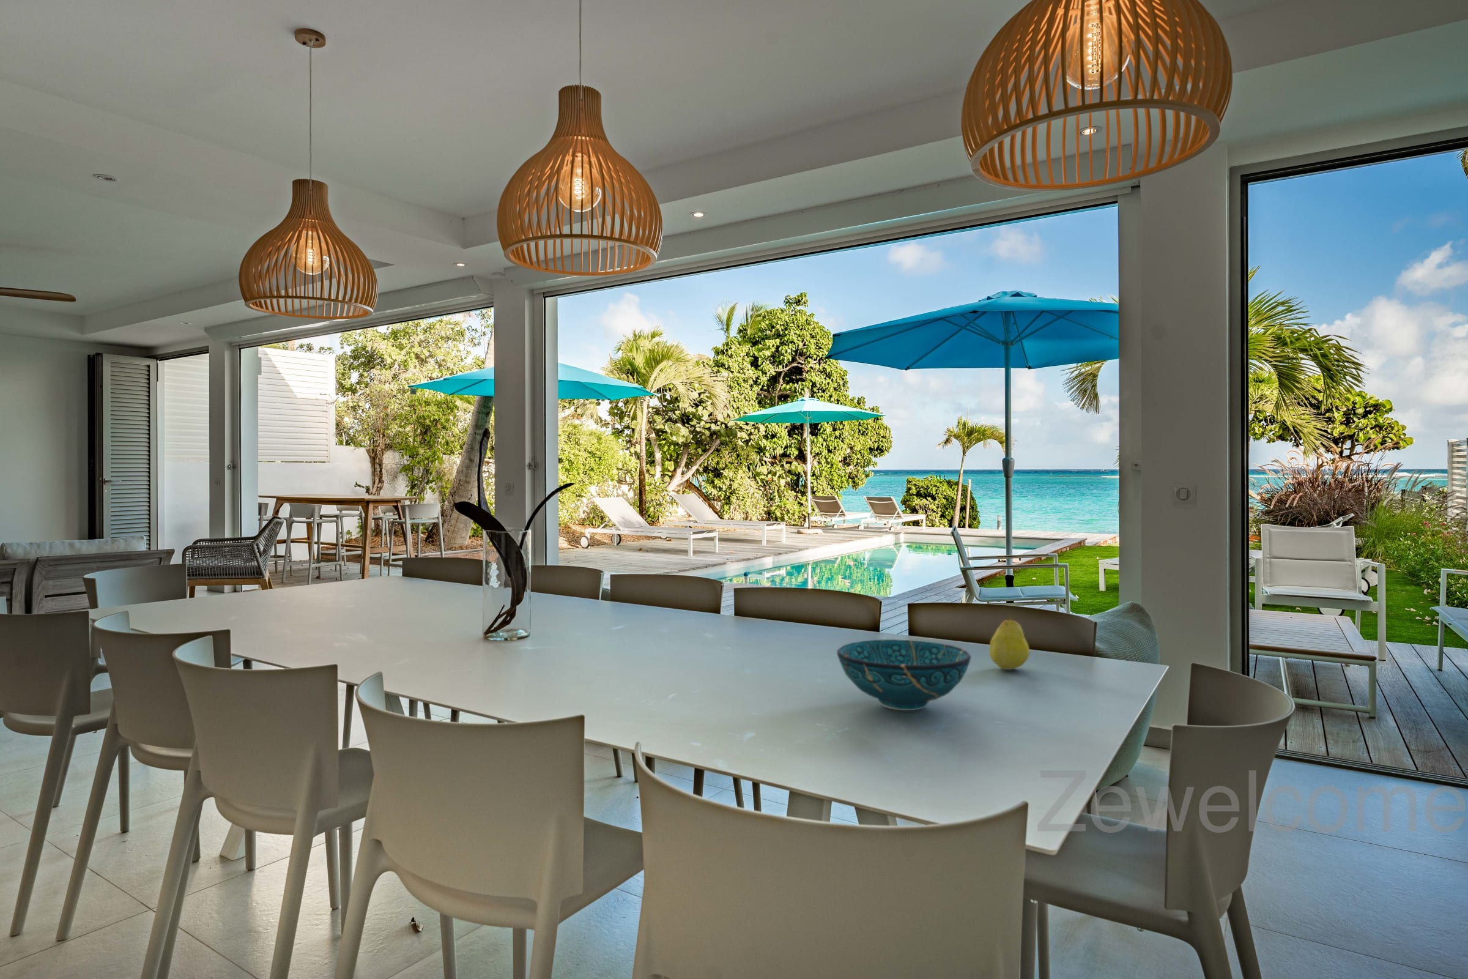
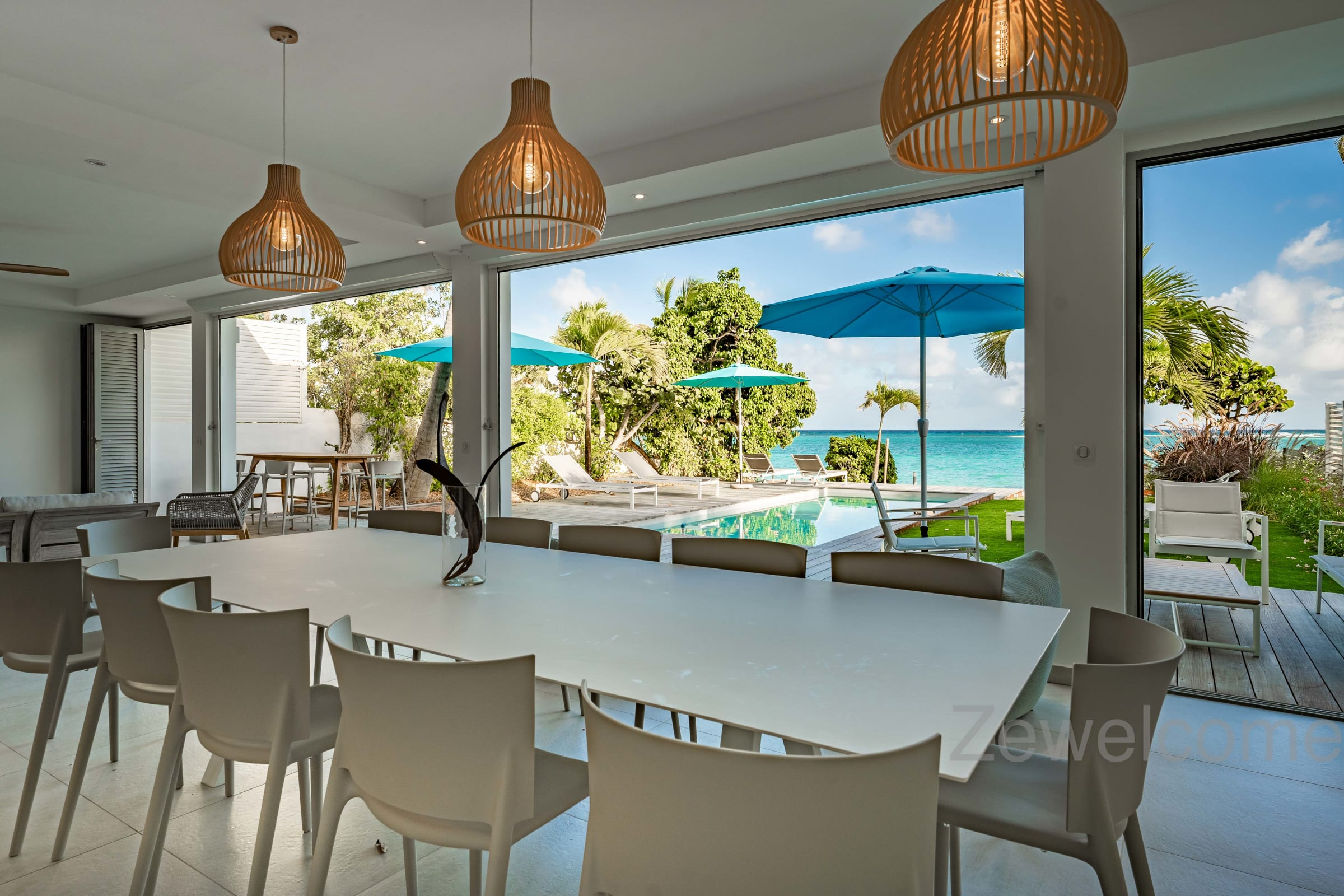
- fruit (1010, 641)
- decorative bowl (903, 677)
